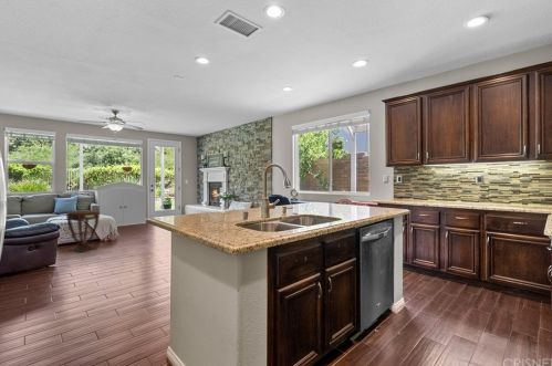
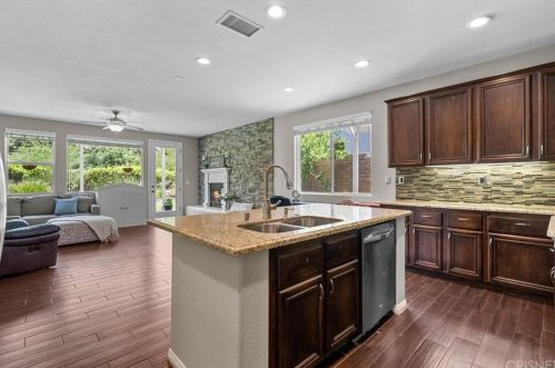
- side table (84, 230)
